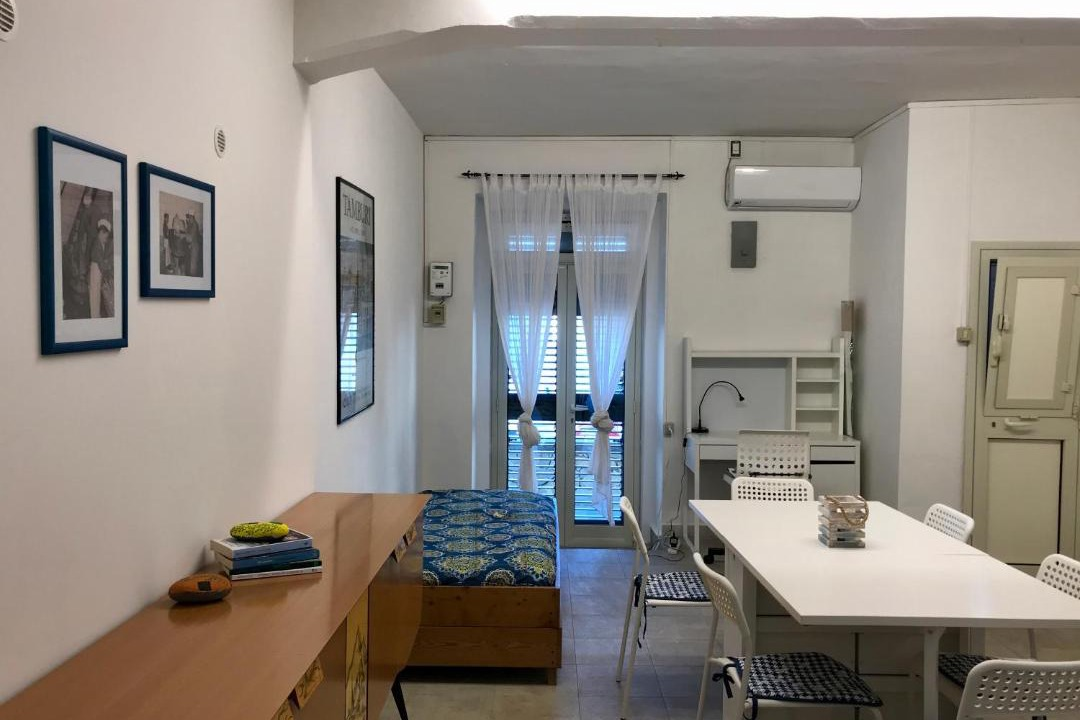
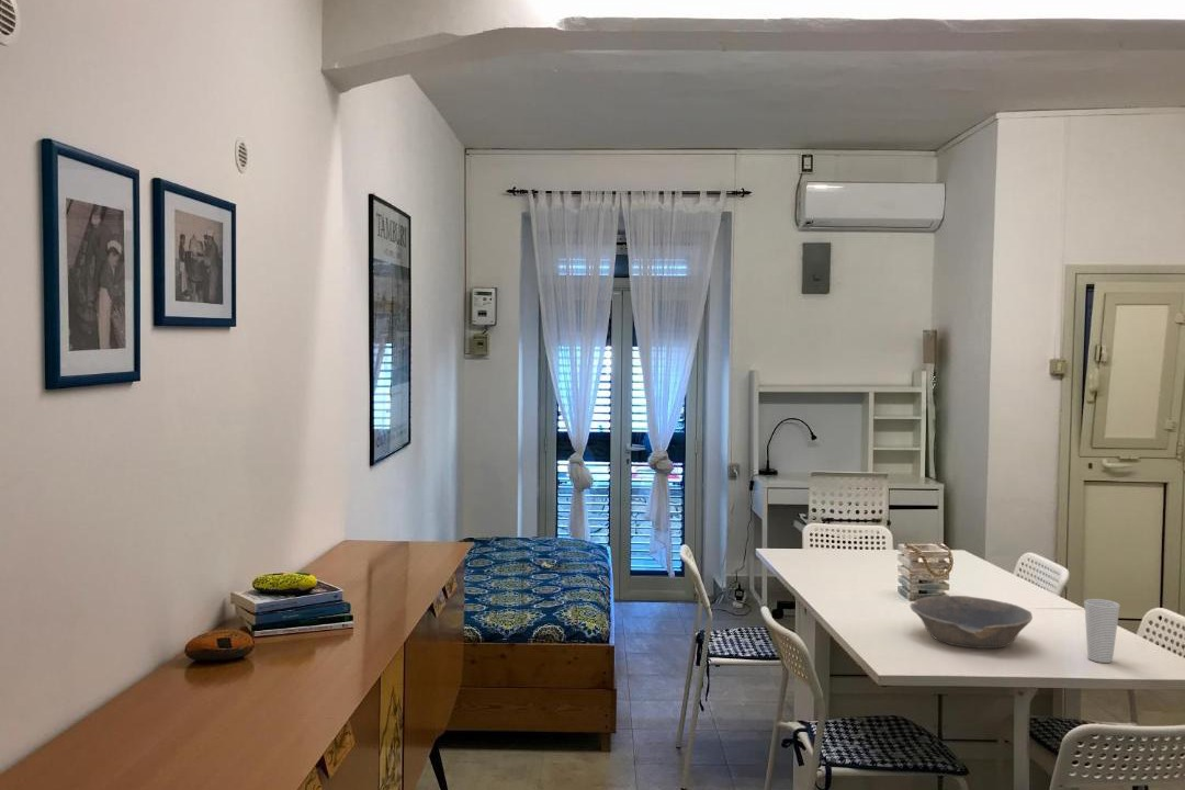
+ cup (1101, 631)
+ bowl (969, 623)
